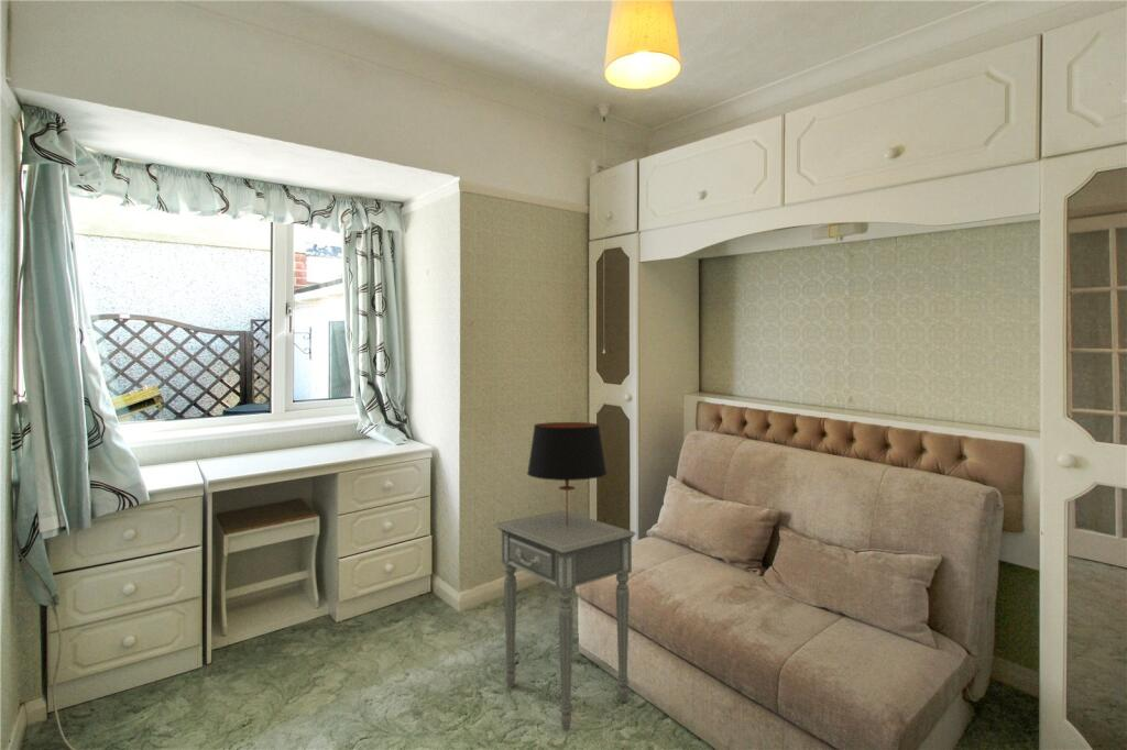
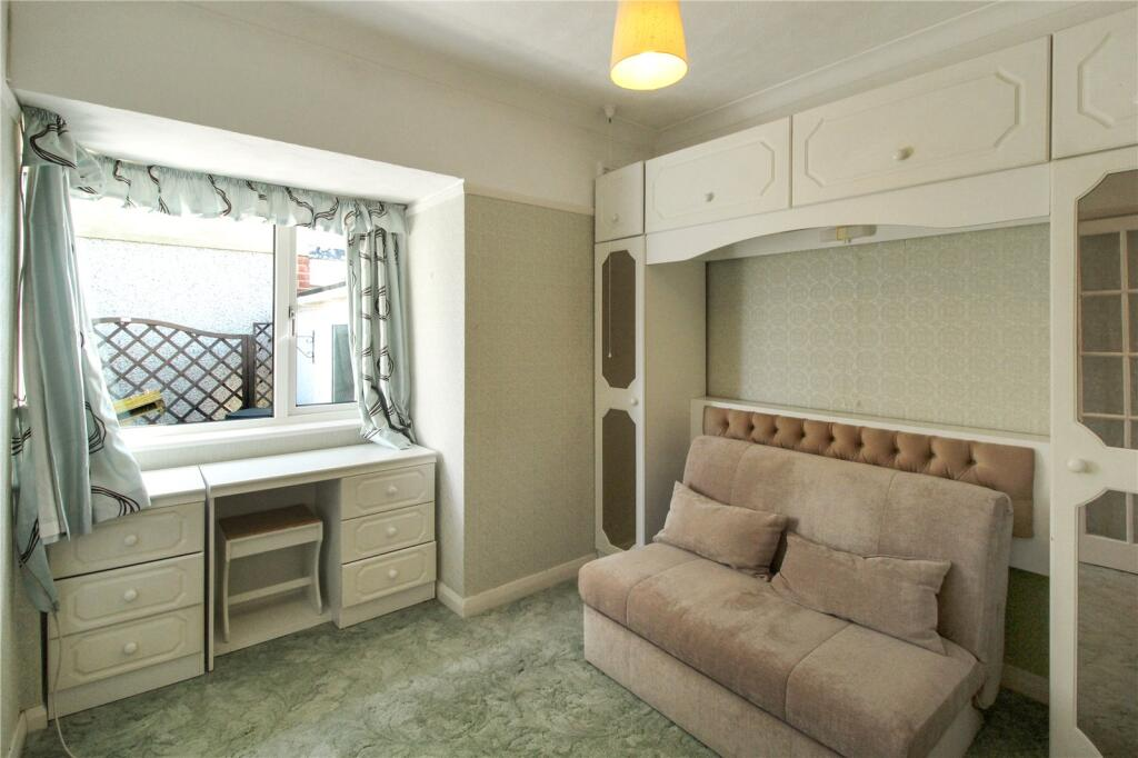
- table lamp (567, 474)
- side table (562, 610)
